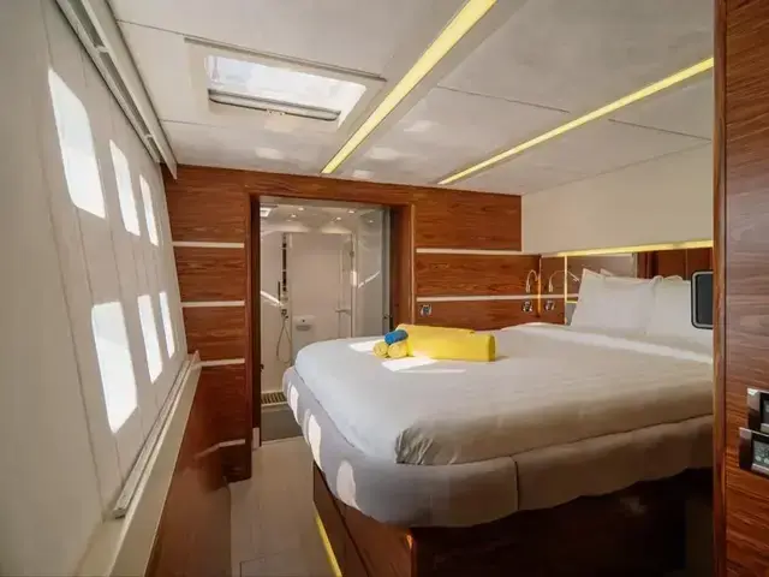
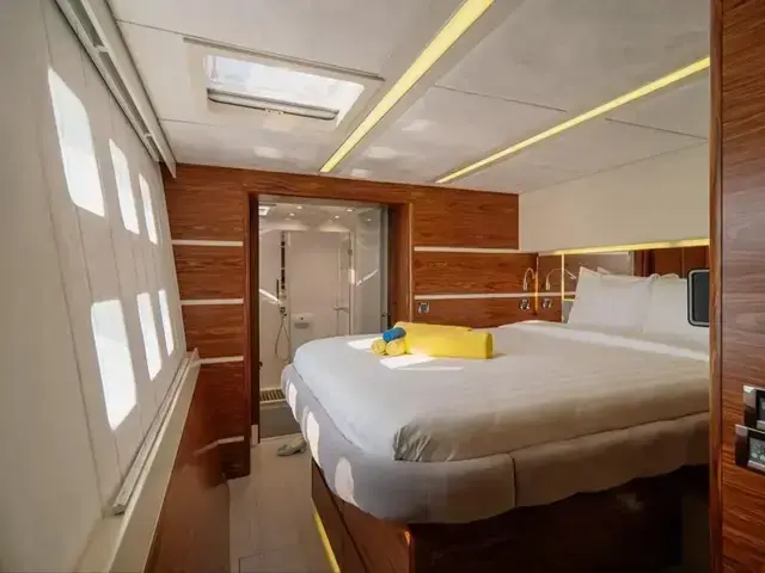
+ slippers (292, 444)
